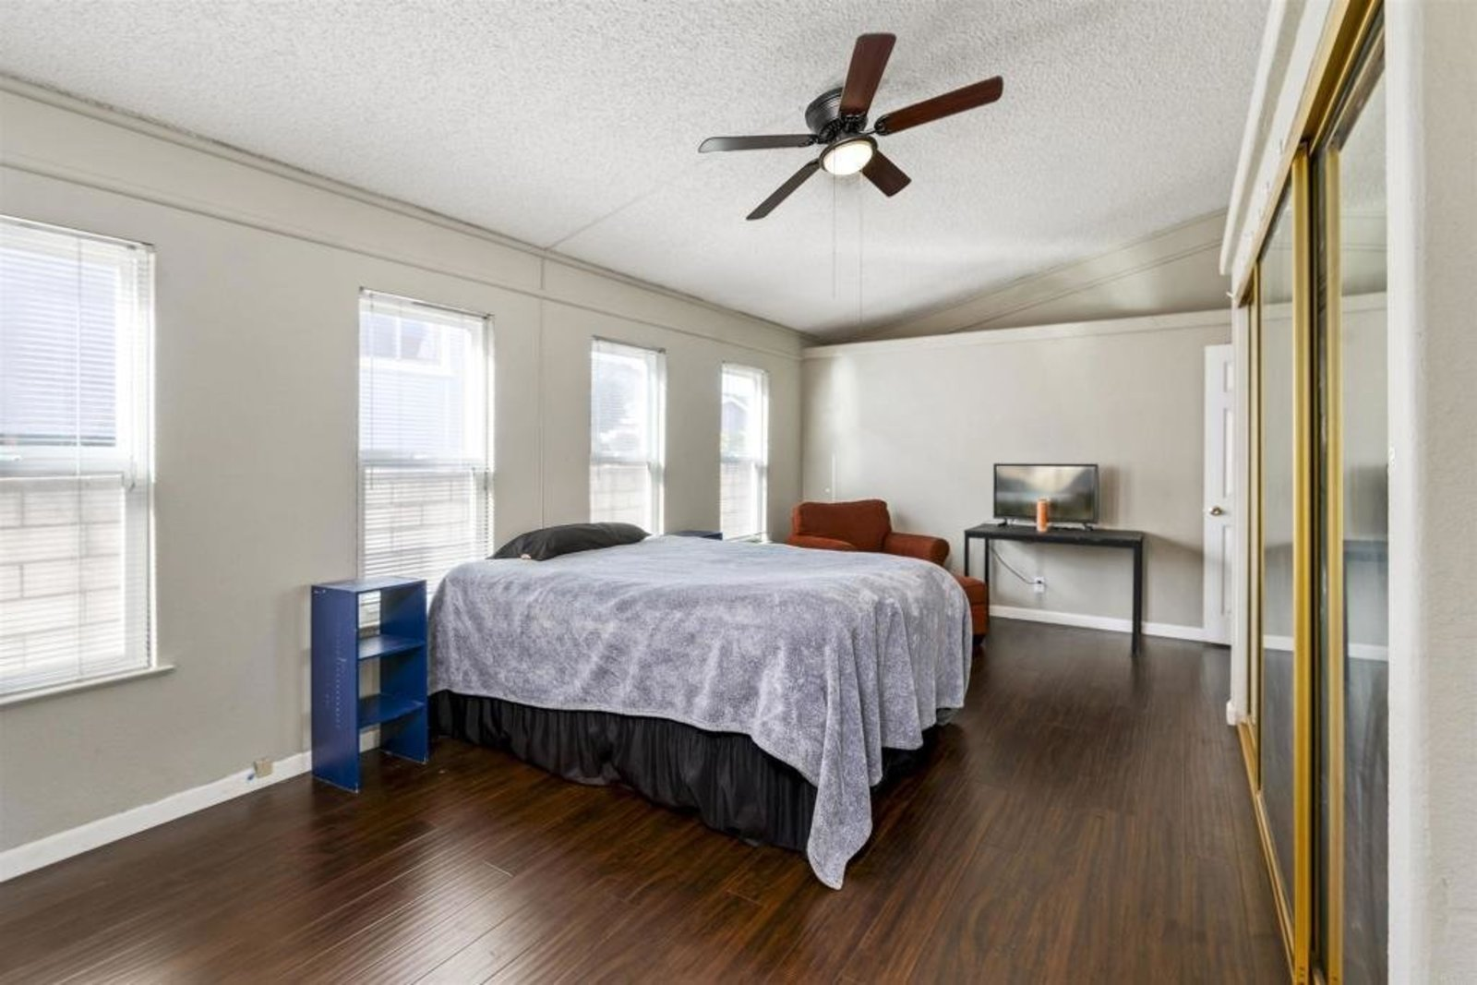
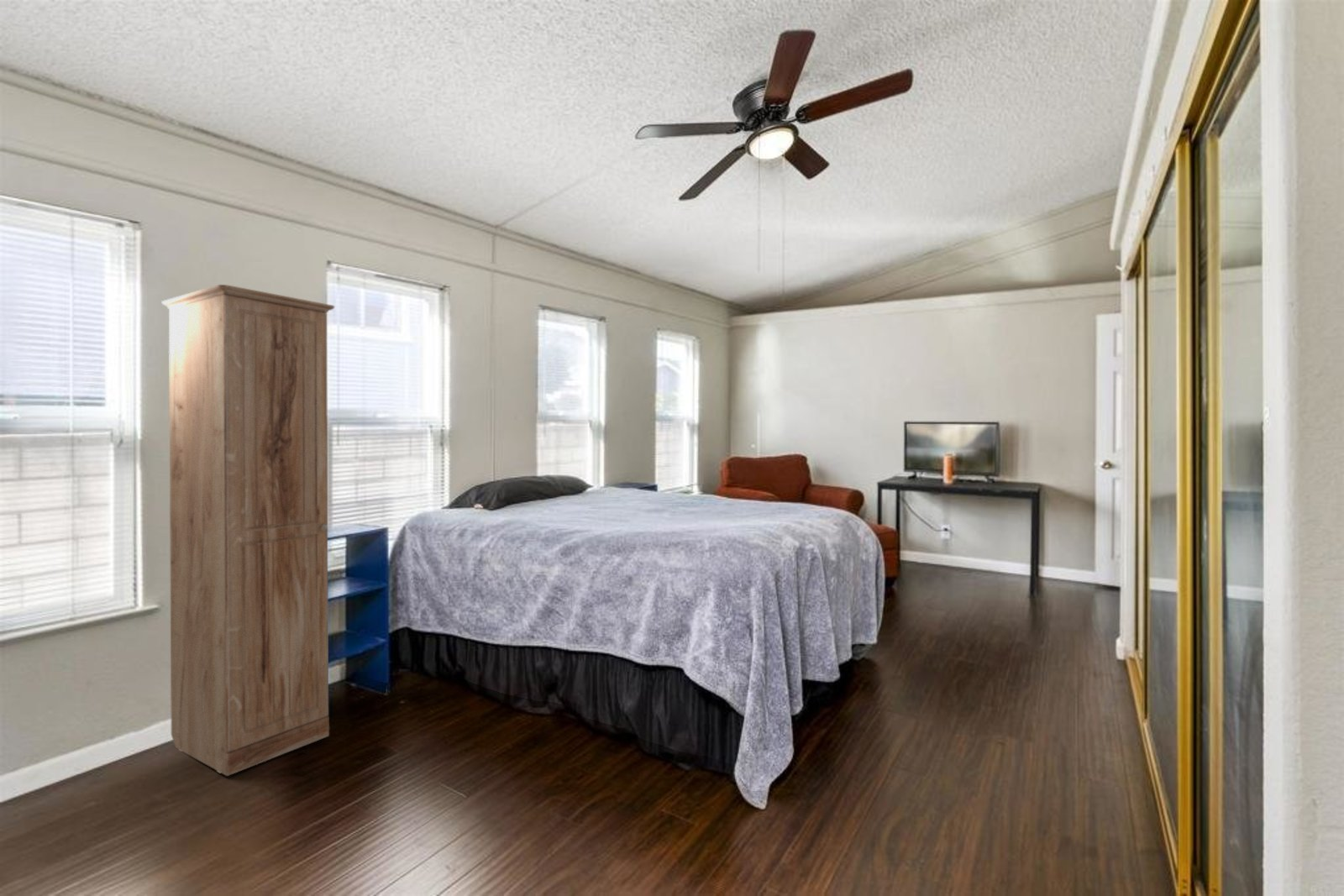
+ cabinet (251, 522)
